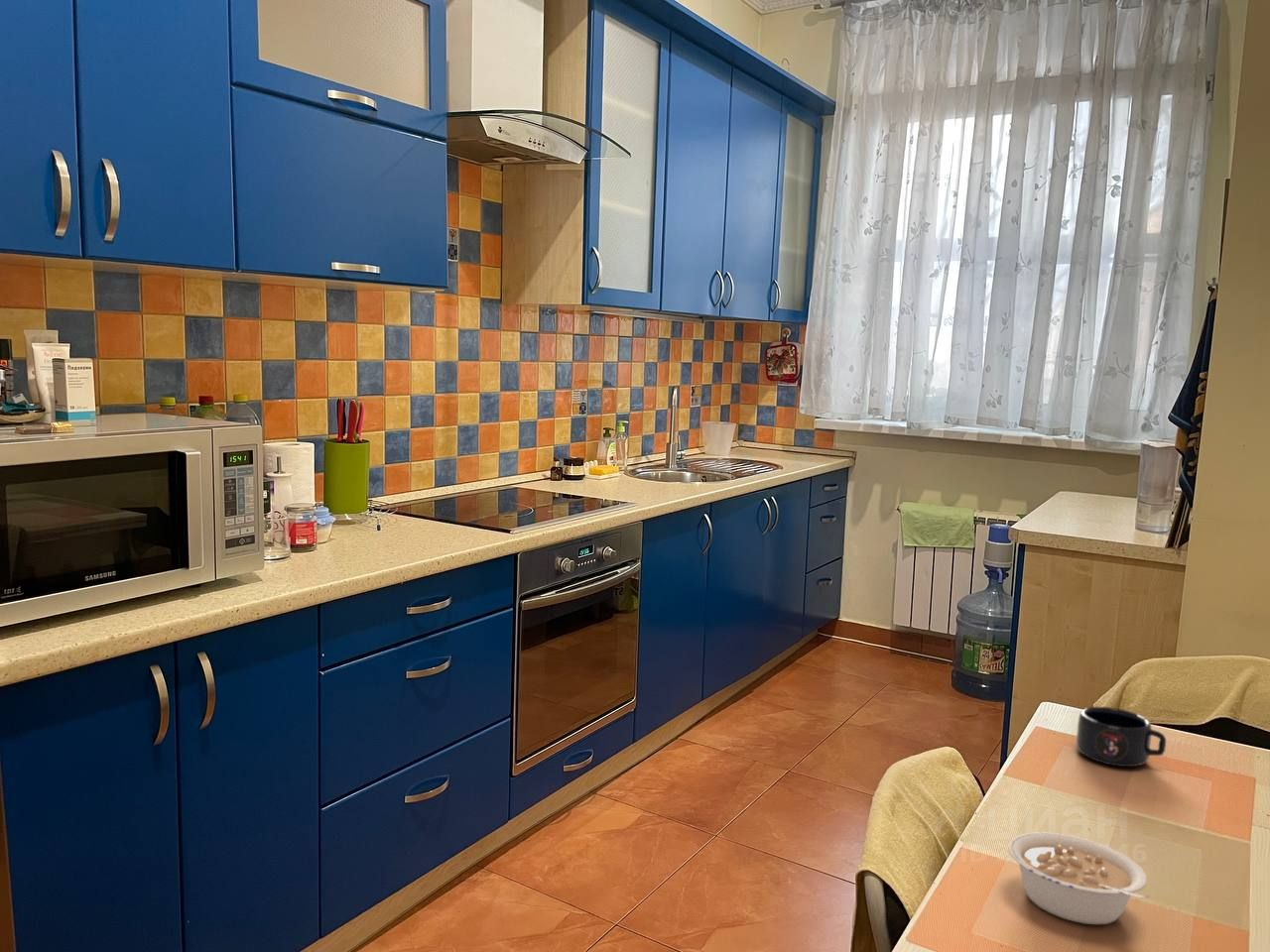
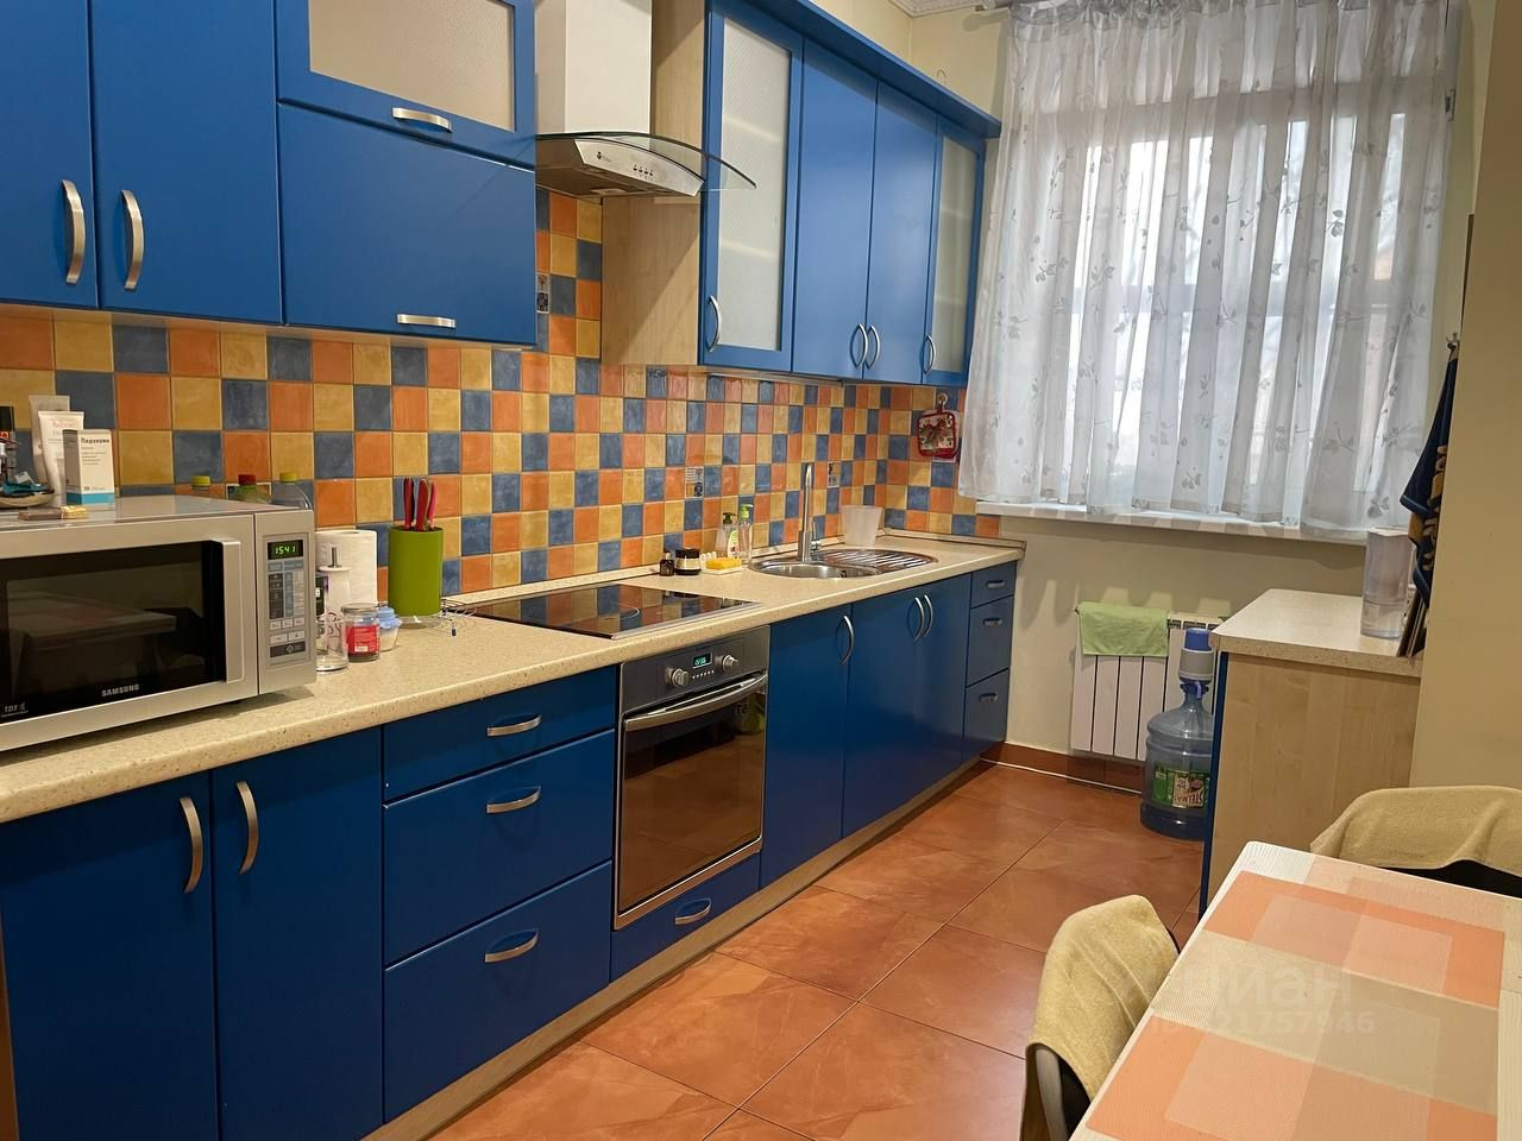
- mug (1120, 738)
- legume (1080, 879)
